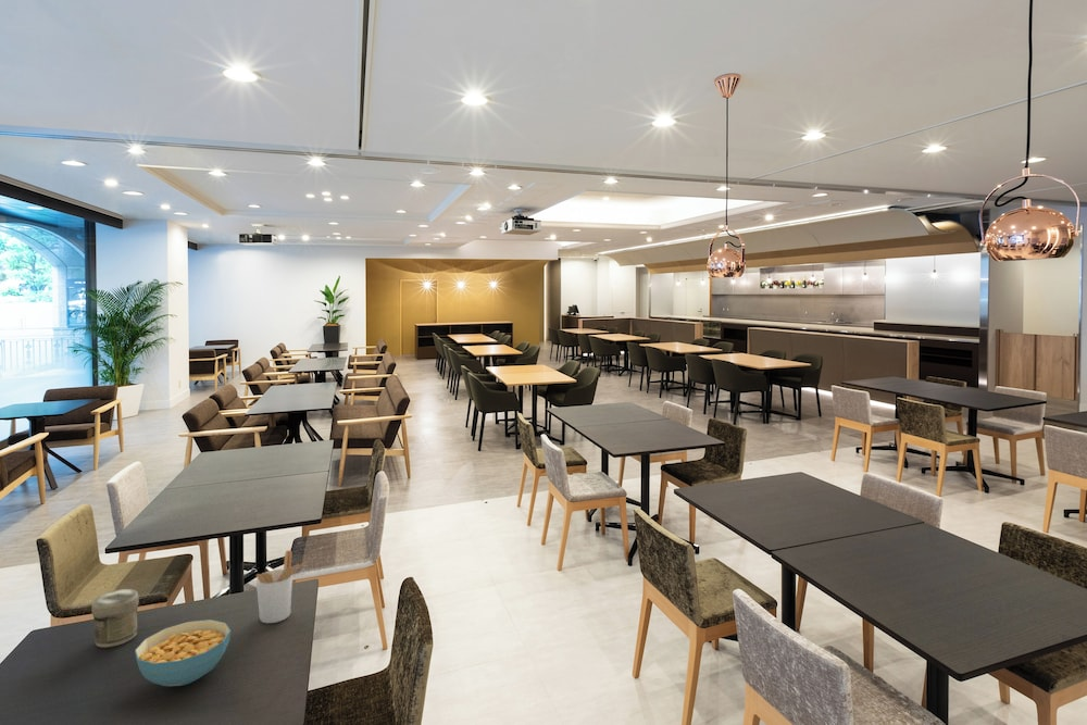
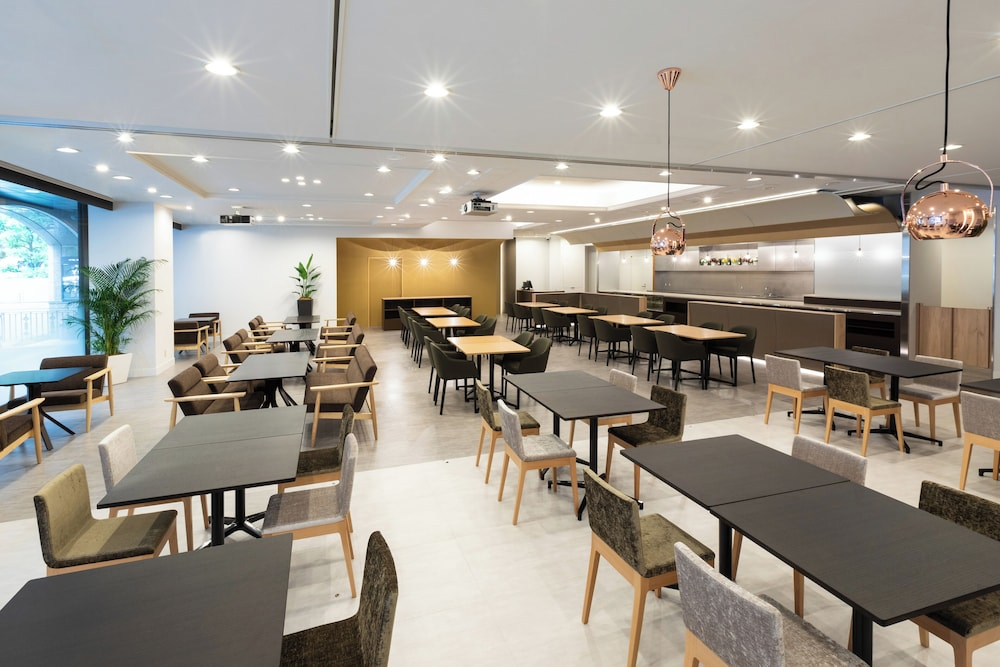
- jar (115, 617)
- utensil holder (282, 587)
- cereal bowl (185, 659)
